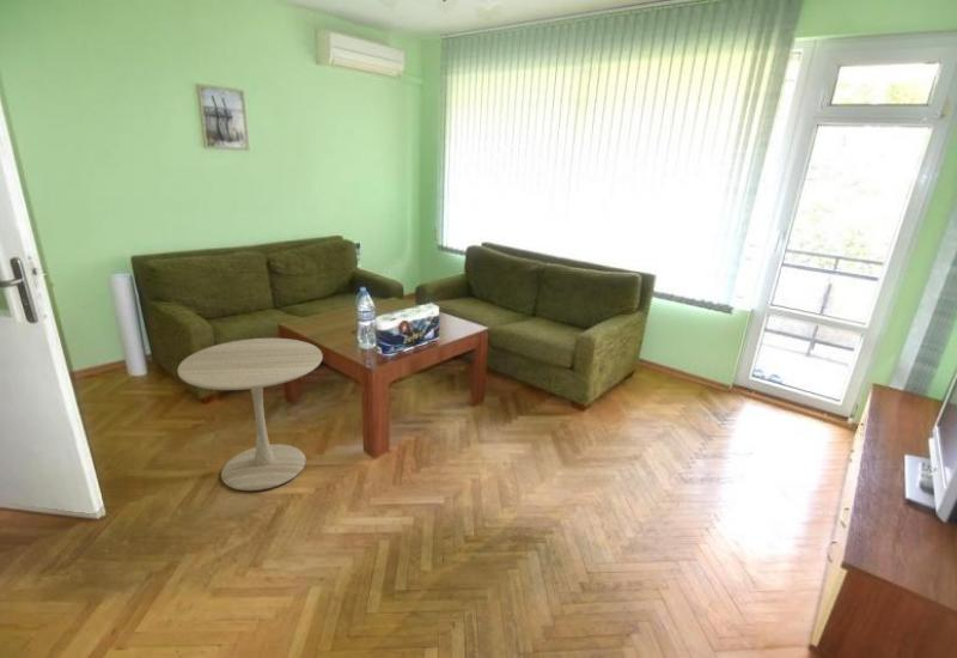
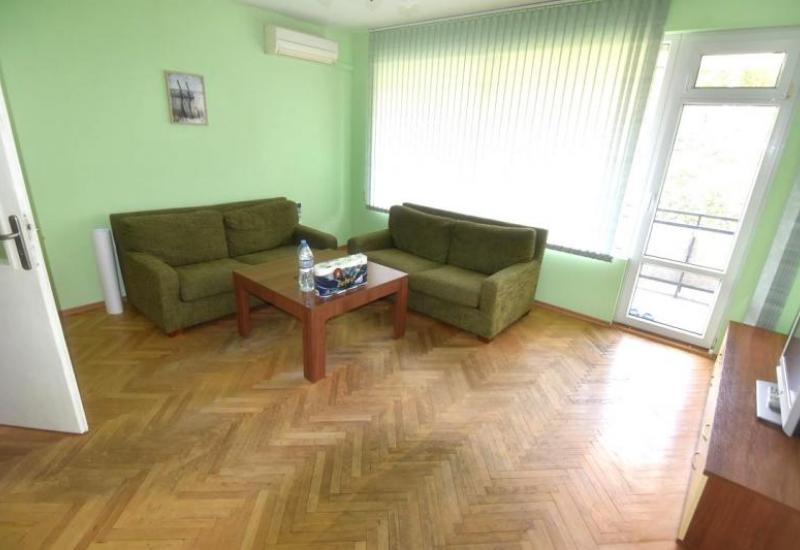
- side table (260, 414)
